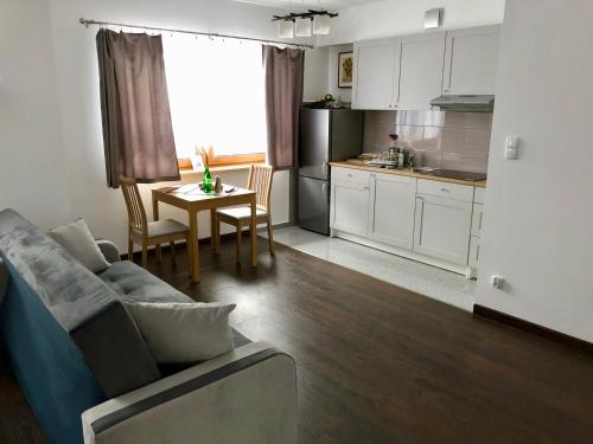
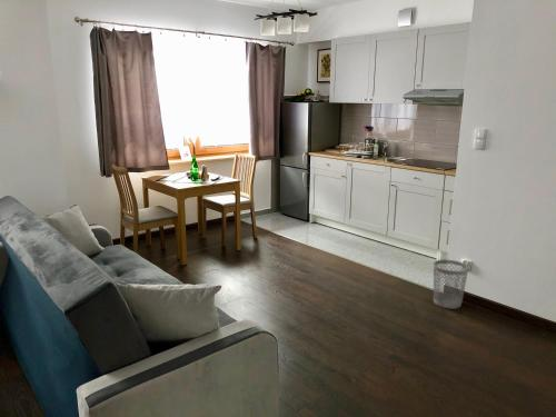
+ wastebasket (448, 284)
